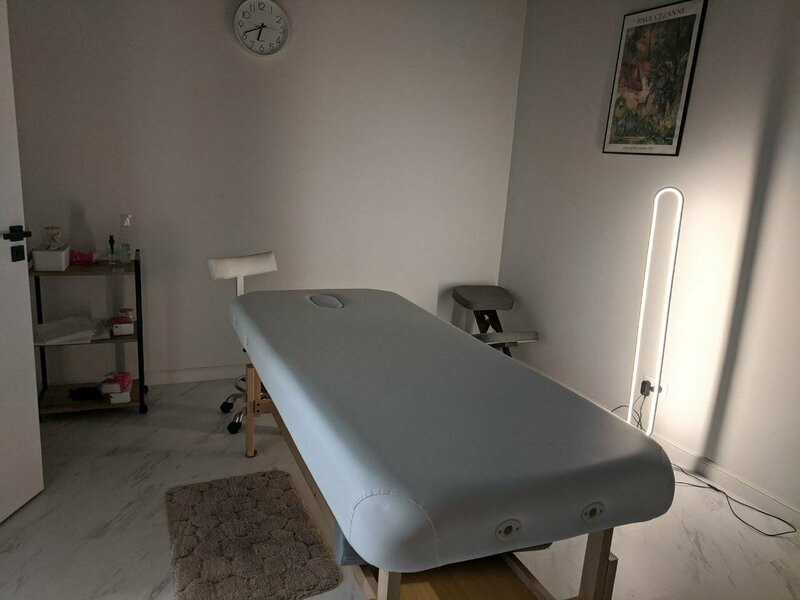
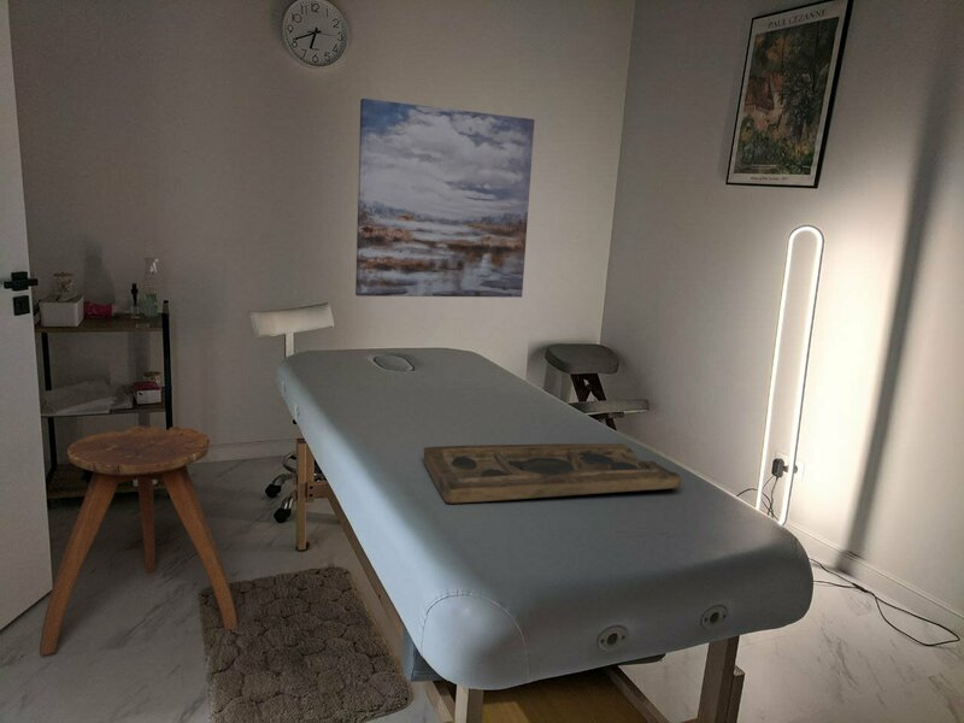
+ decorative tray (546, 468)
+ stool (151, 537)
+ wall art (447, 205)
